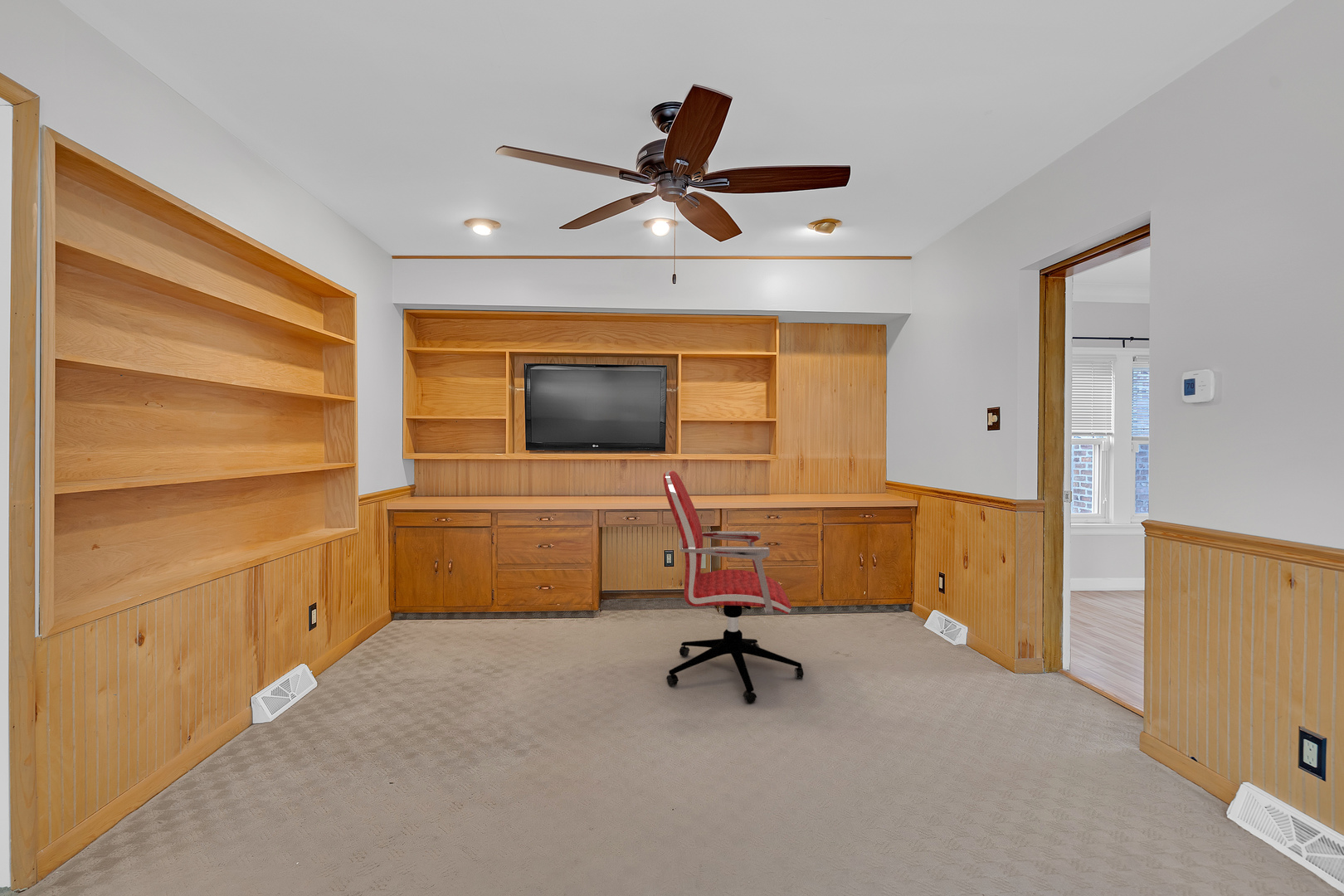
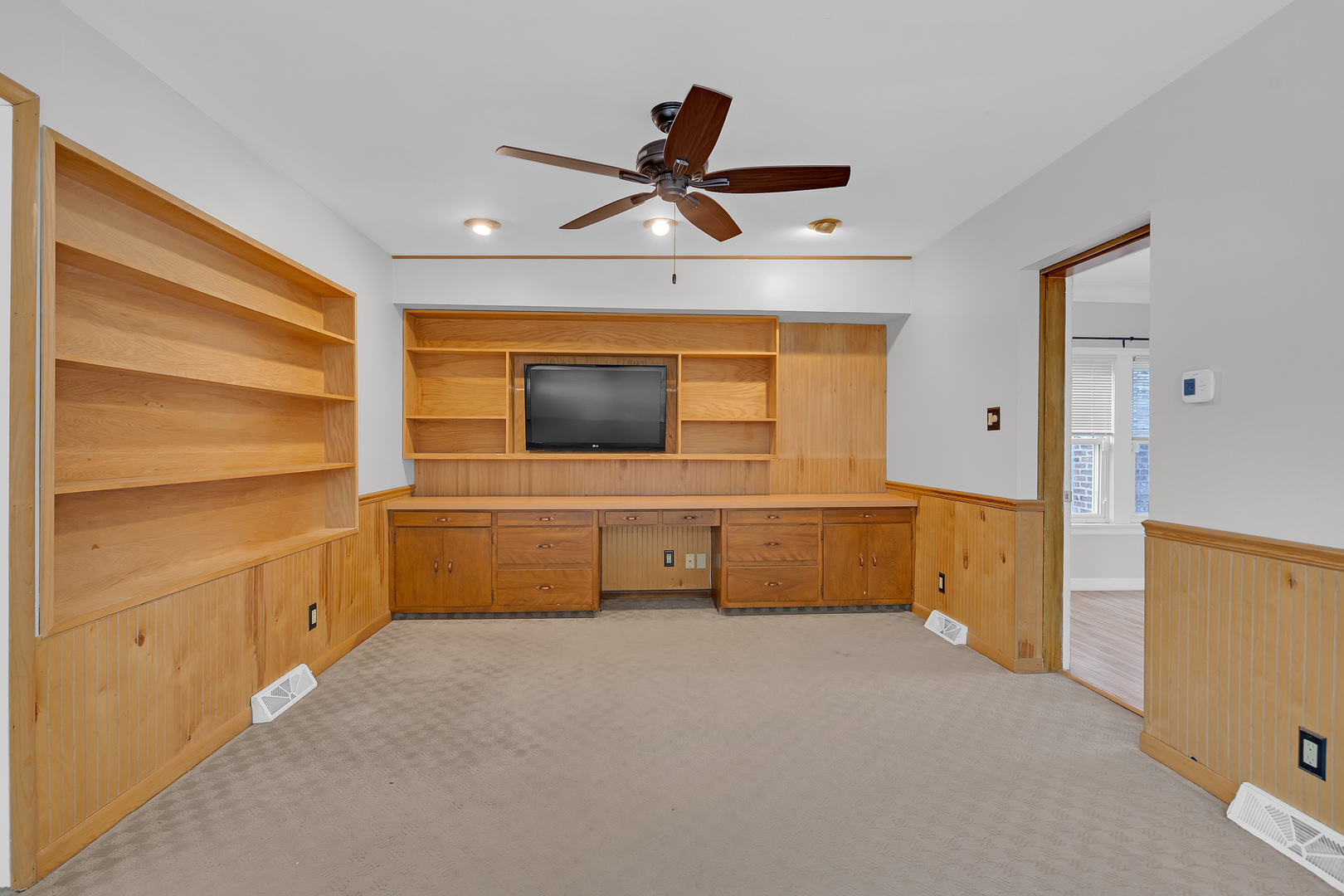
- office chair (733, 573)
